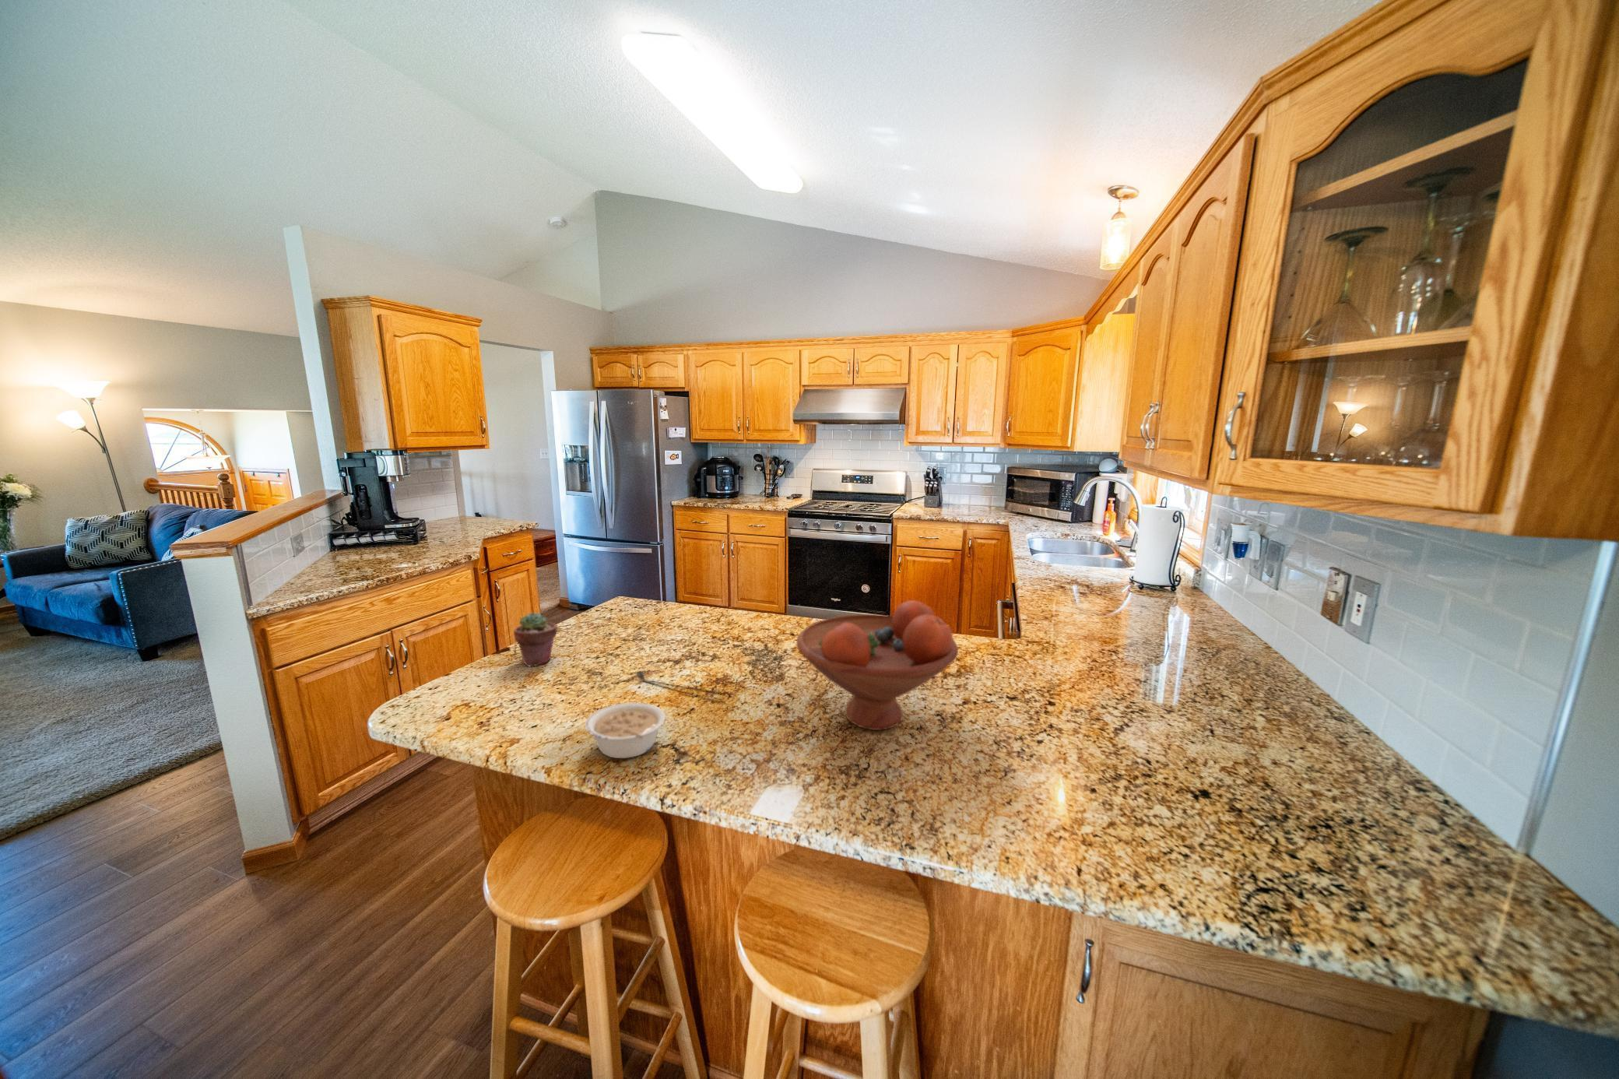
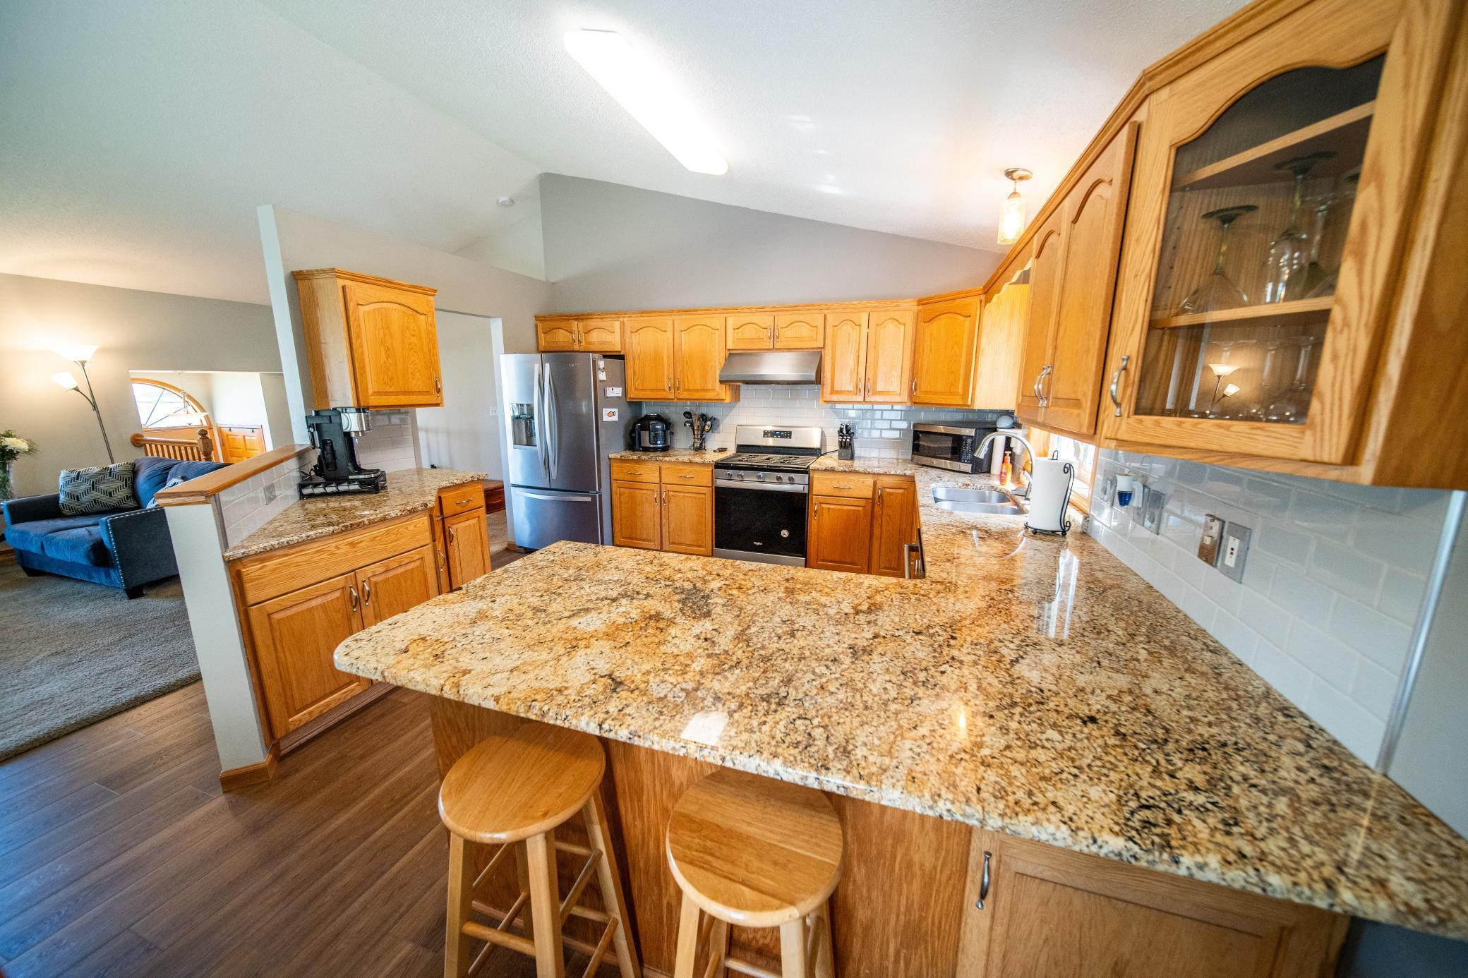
- potted succulent (536, 637)
- stirrer (678, 685)
- legume (628, 730)
- fruit bowl (875, 662)
